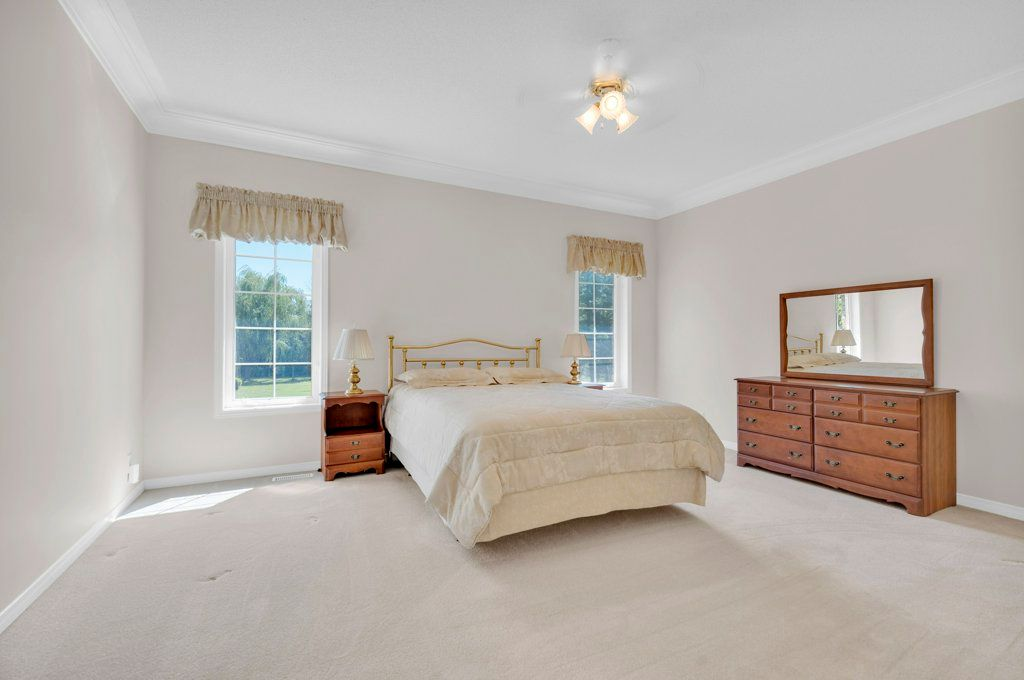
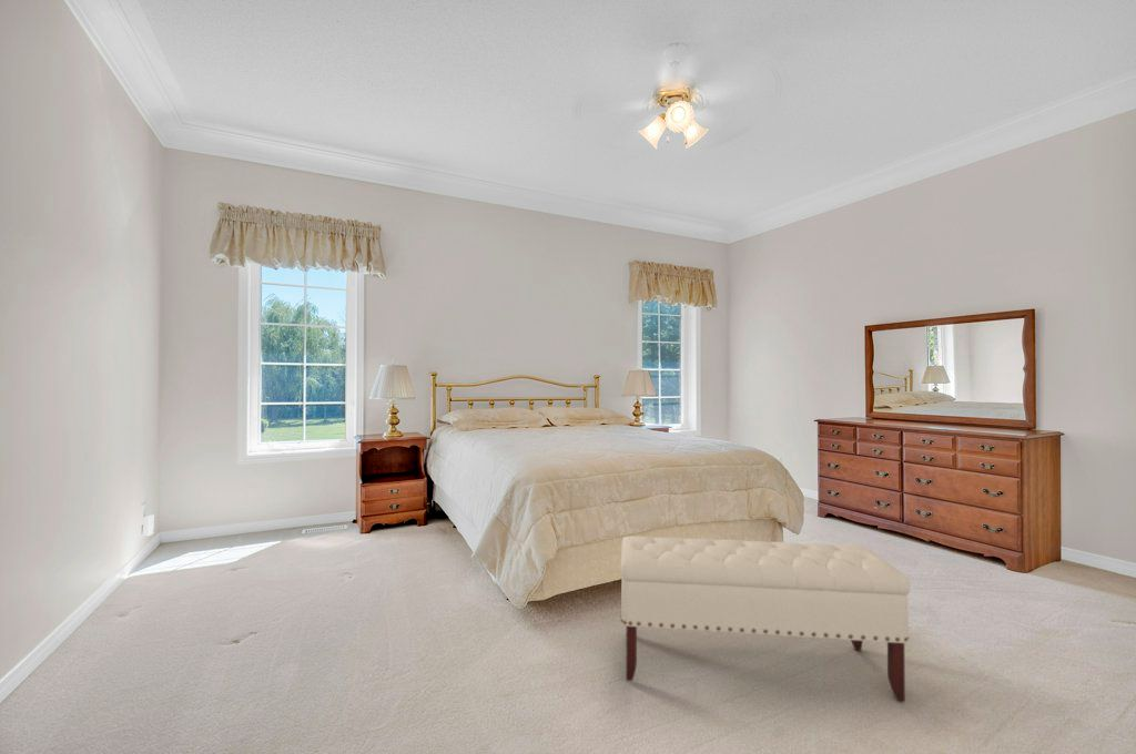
+ bench (749, 607)
